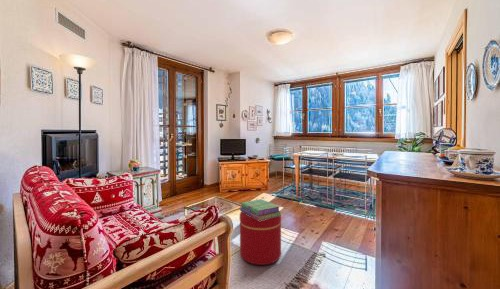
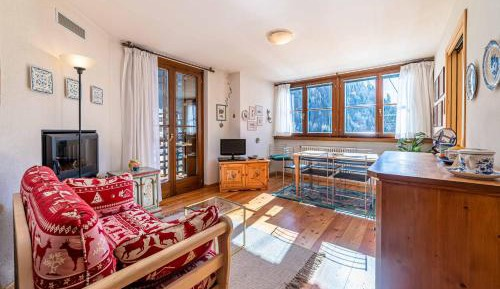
- stack of books (259, 208)
- ottoman (260, 233)
